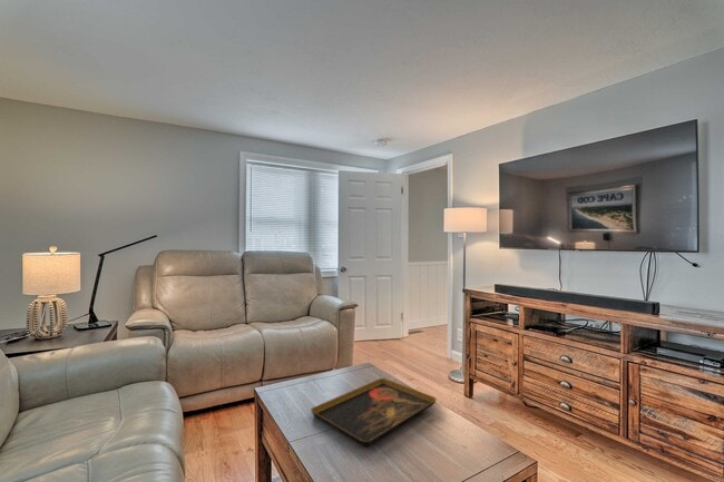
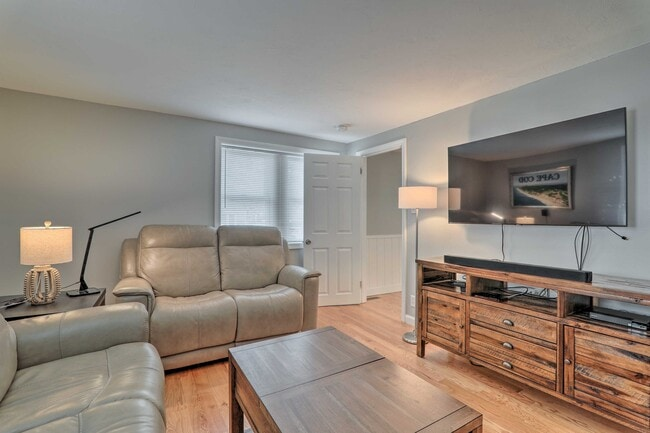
- decorative tray (375, 406)
